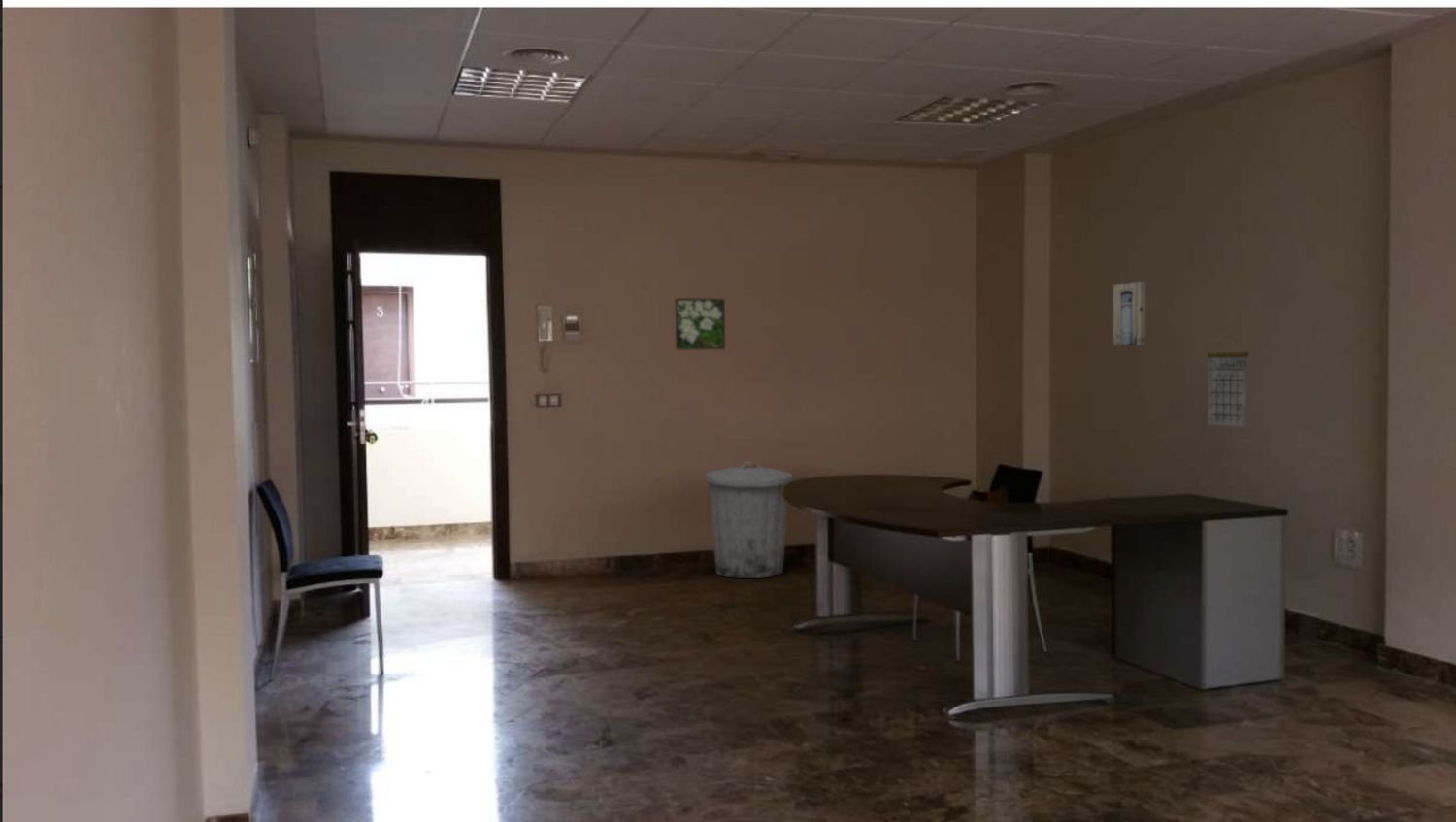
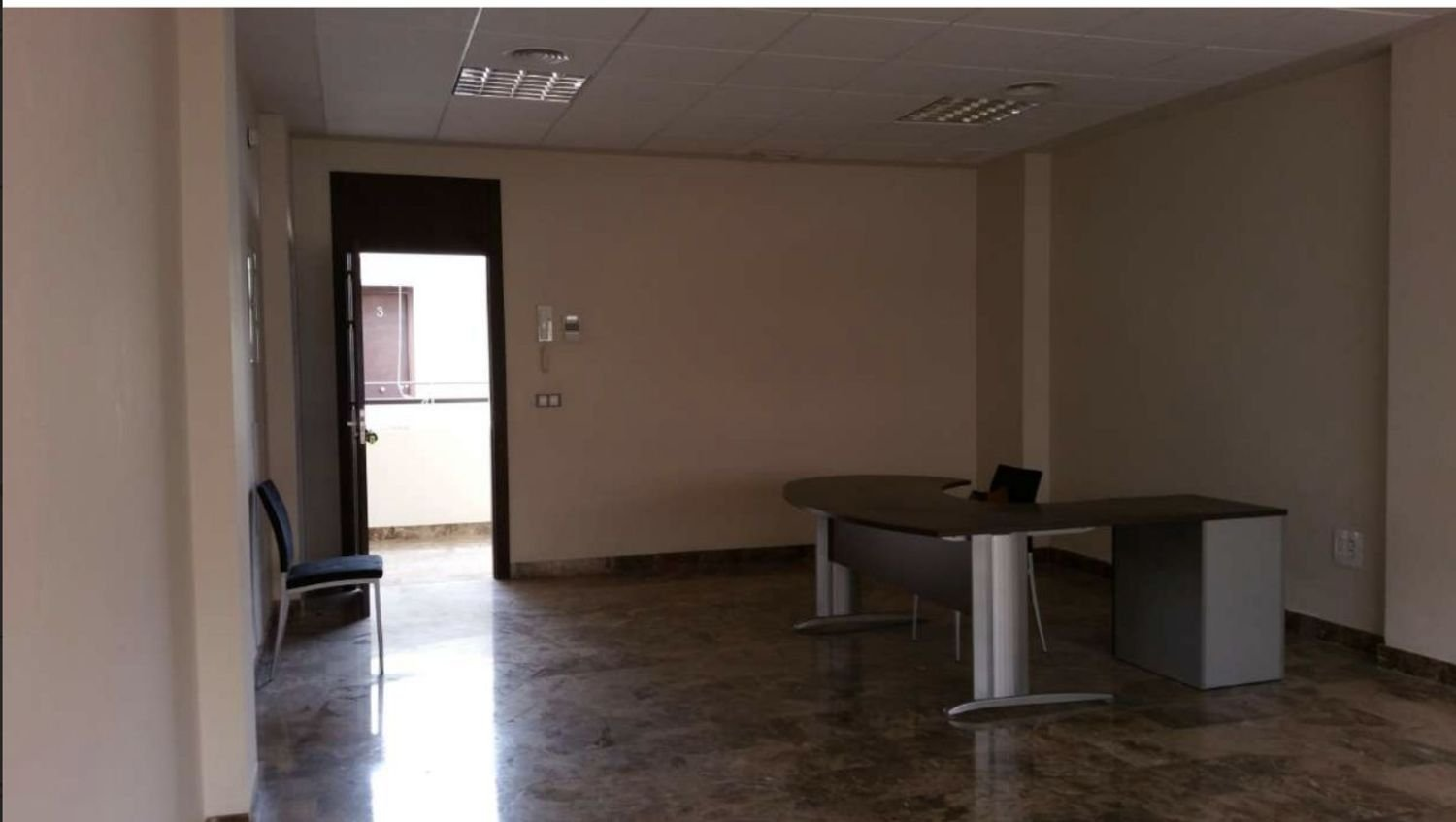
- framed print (700, 323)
- wall art (1129, 314)
- trash can (748, 517)
- calendar (1227, 380)
